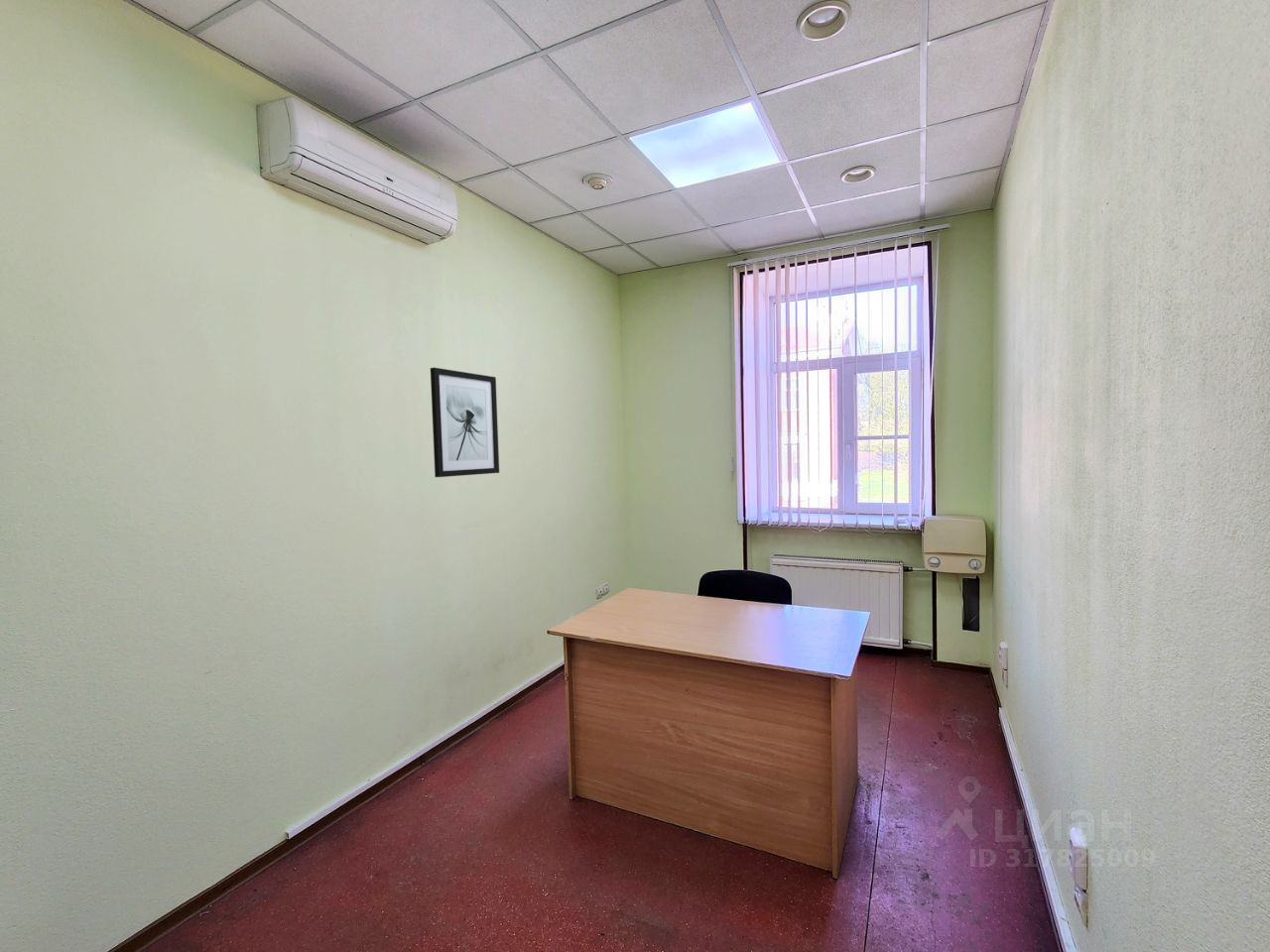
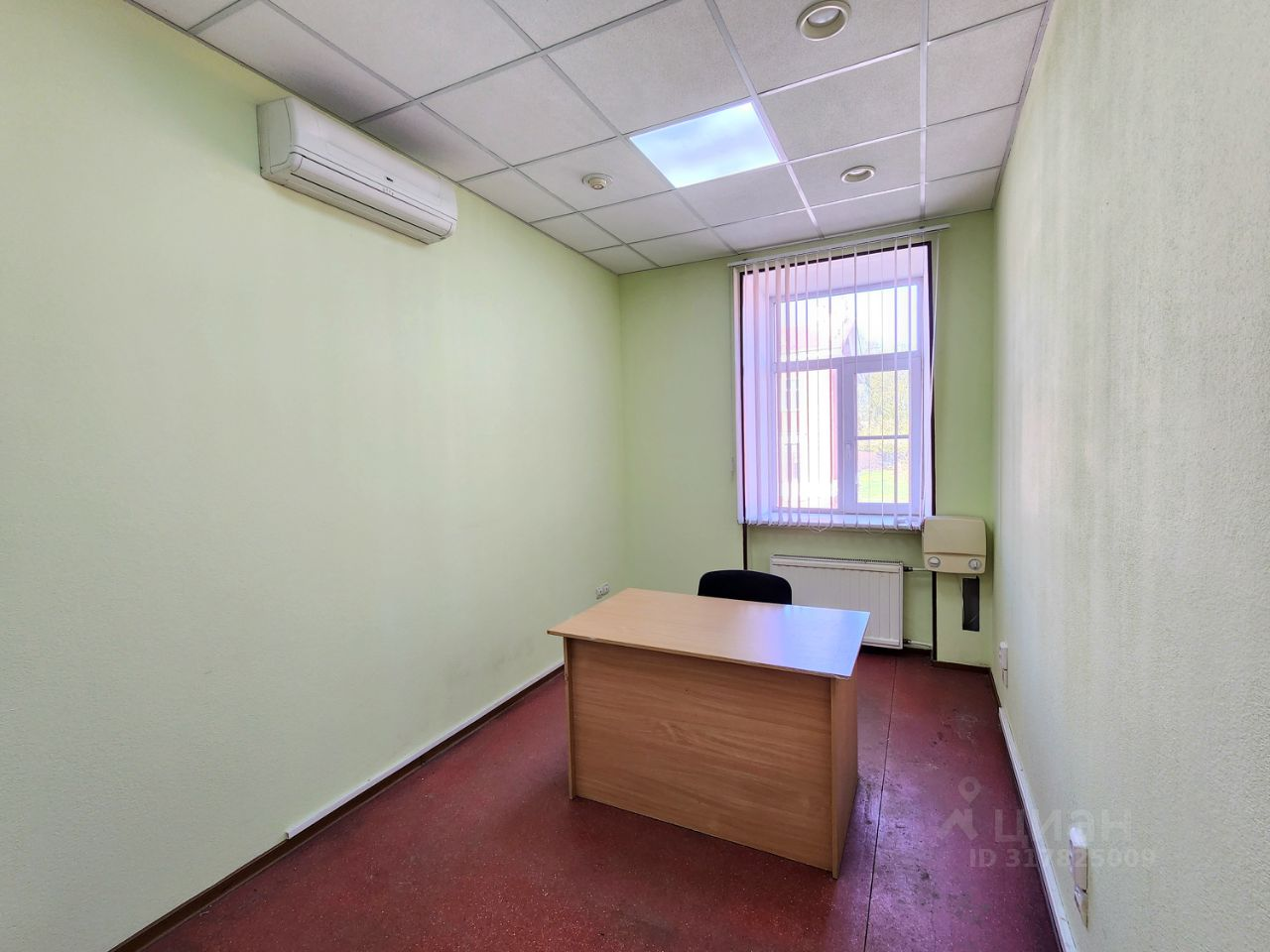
- wall art (466, 423)
